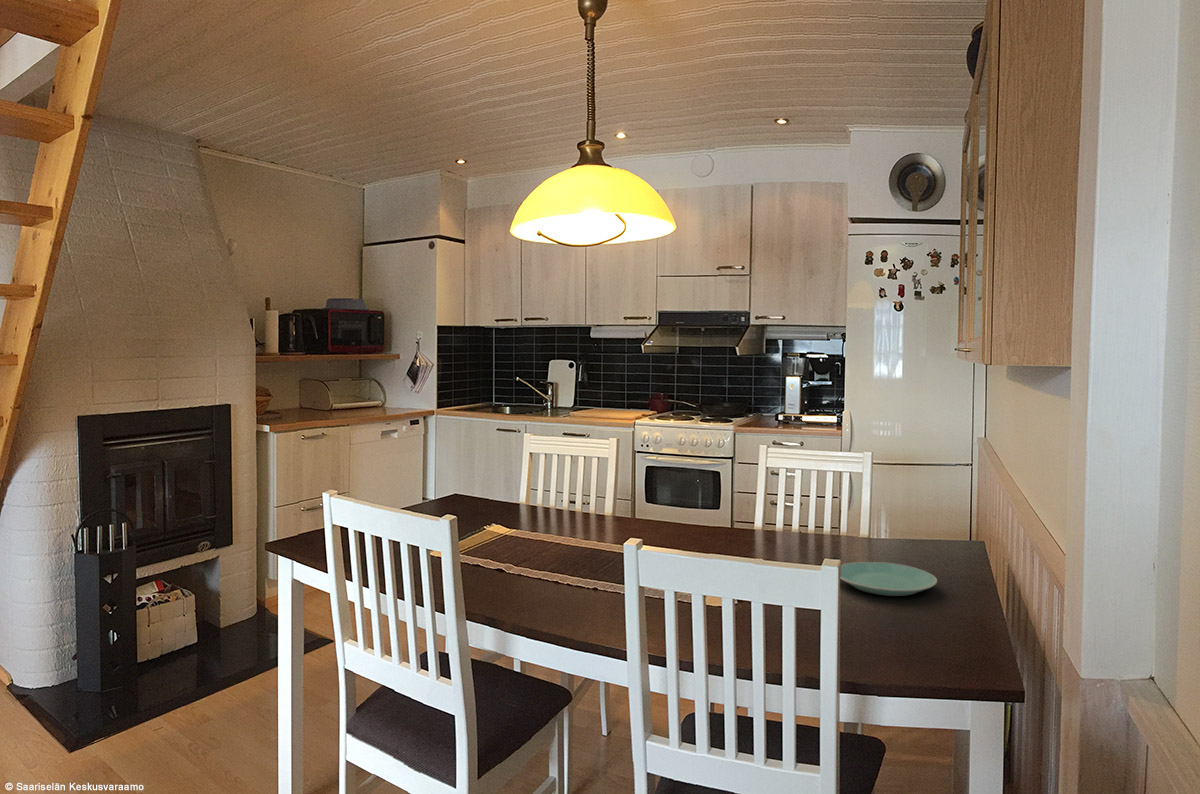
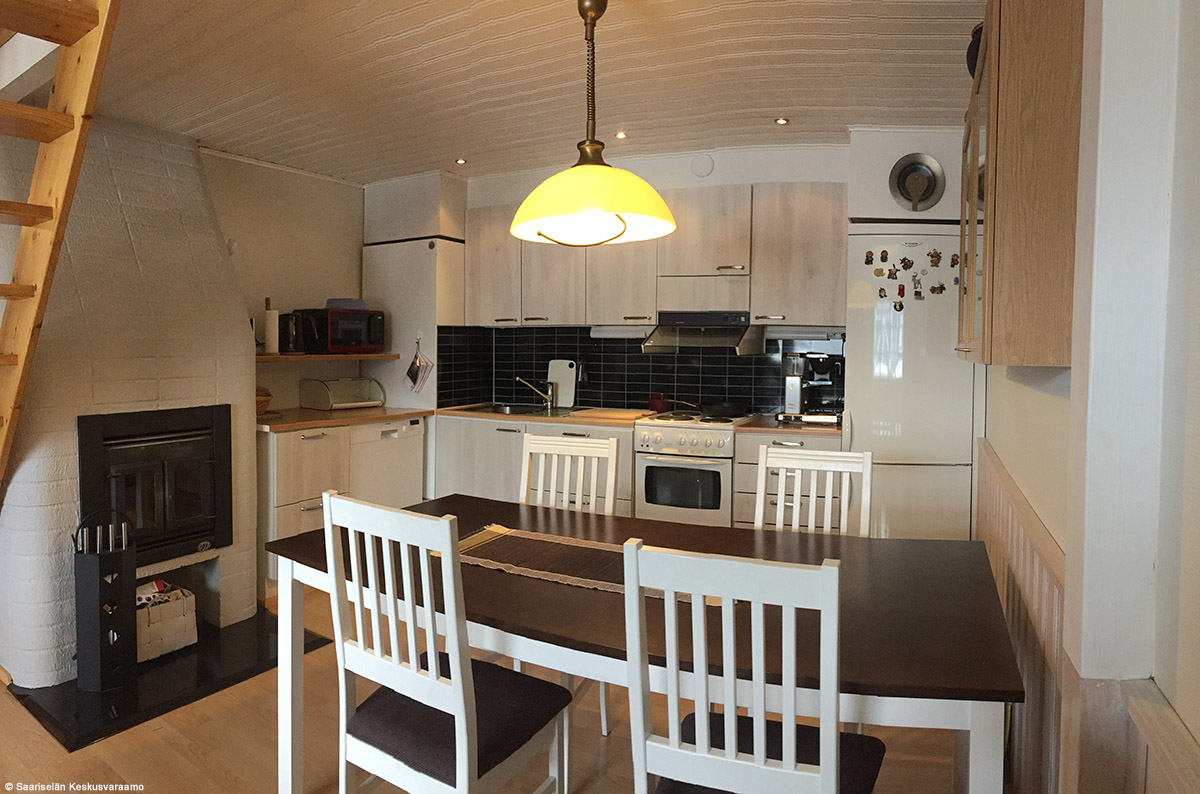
- plate (884, 580)
